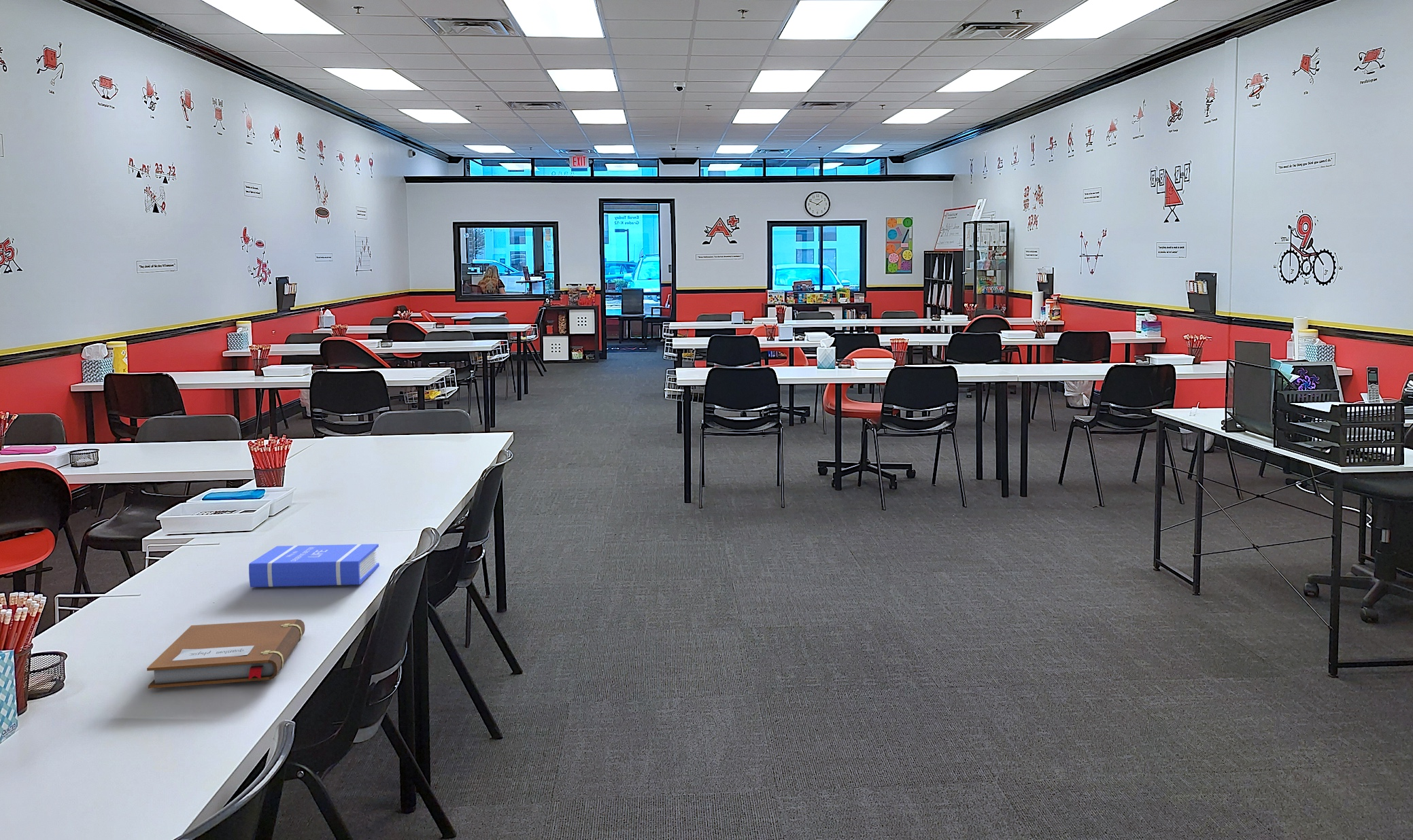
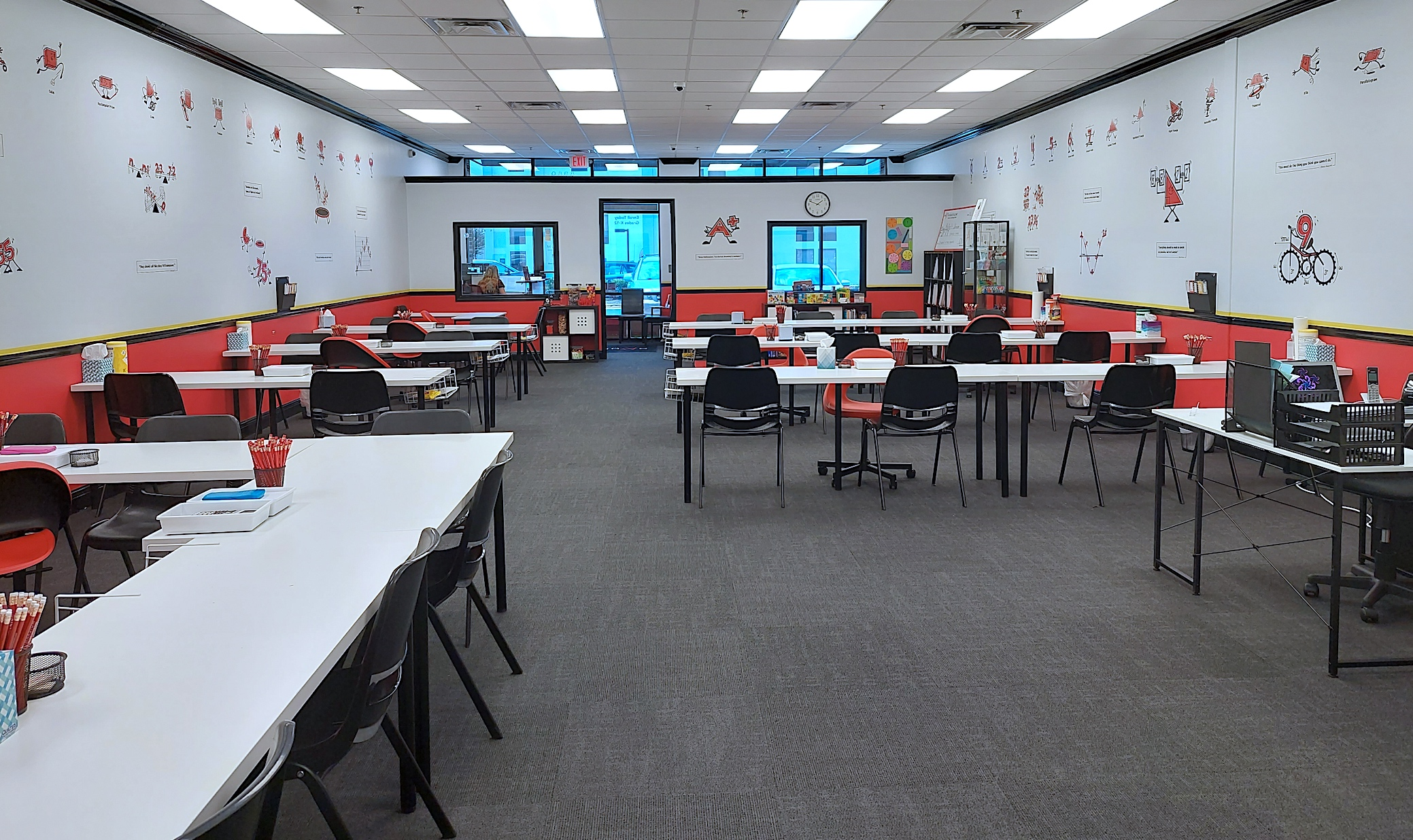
- notebook (231, 652)
- book (316, 565)
